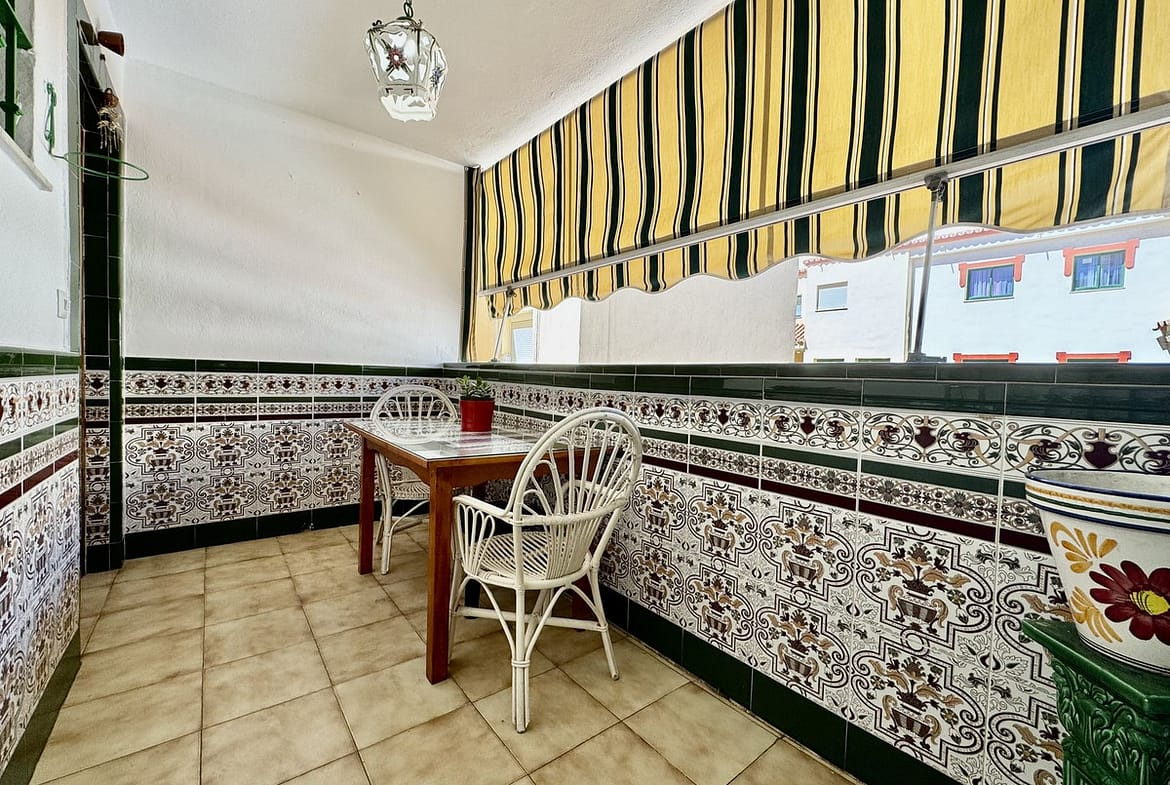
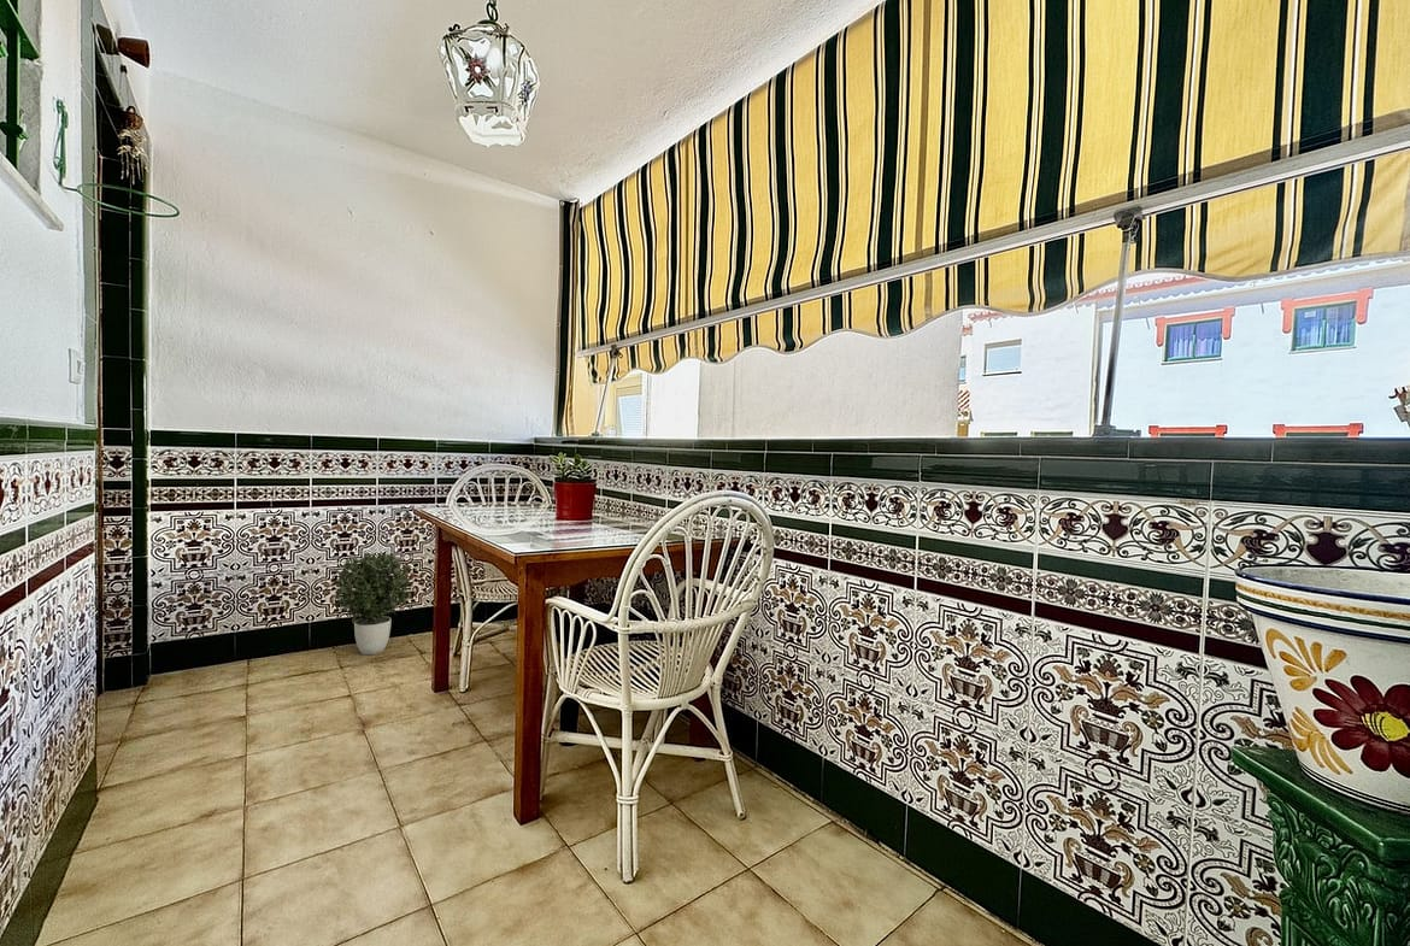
+ potted plant (374, 601)
